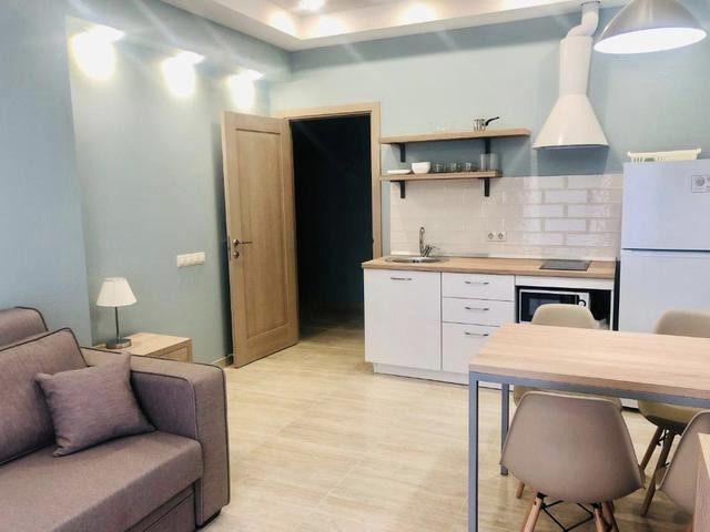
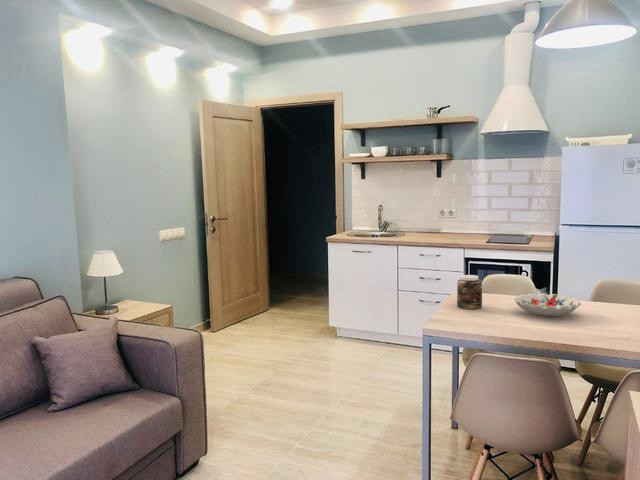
+ jar (469, 291)
+ decorative bowl (546, 306)
